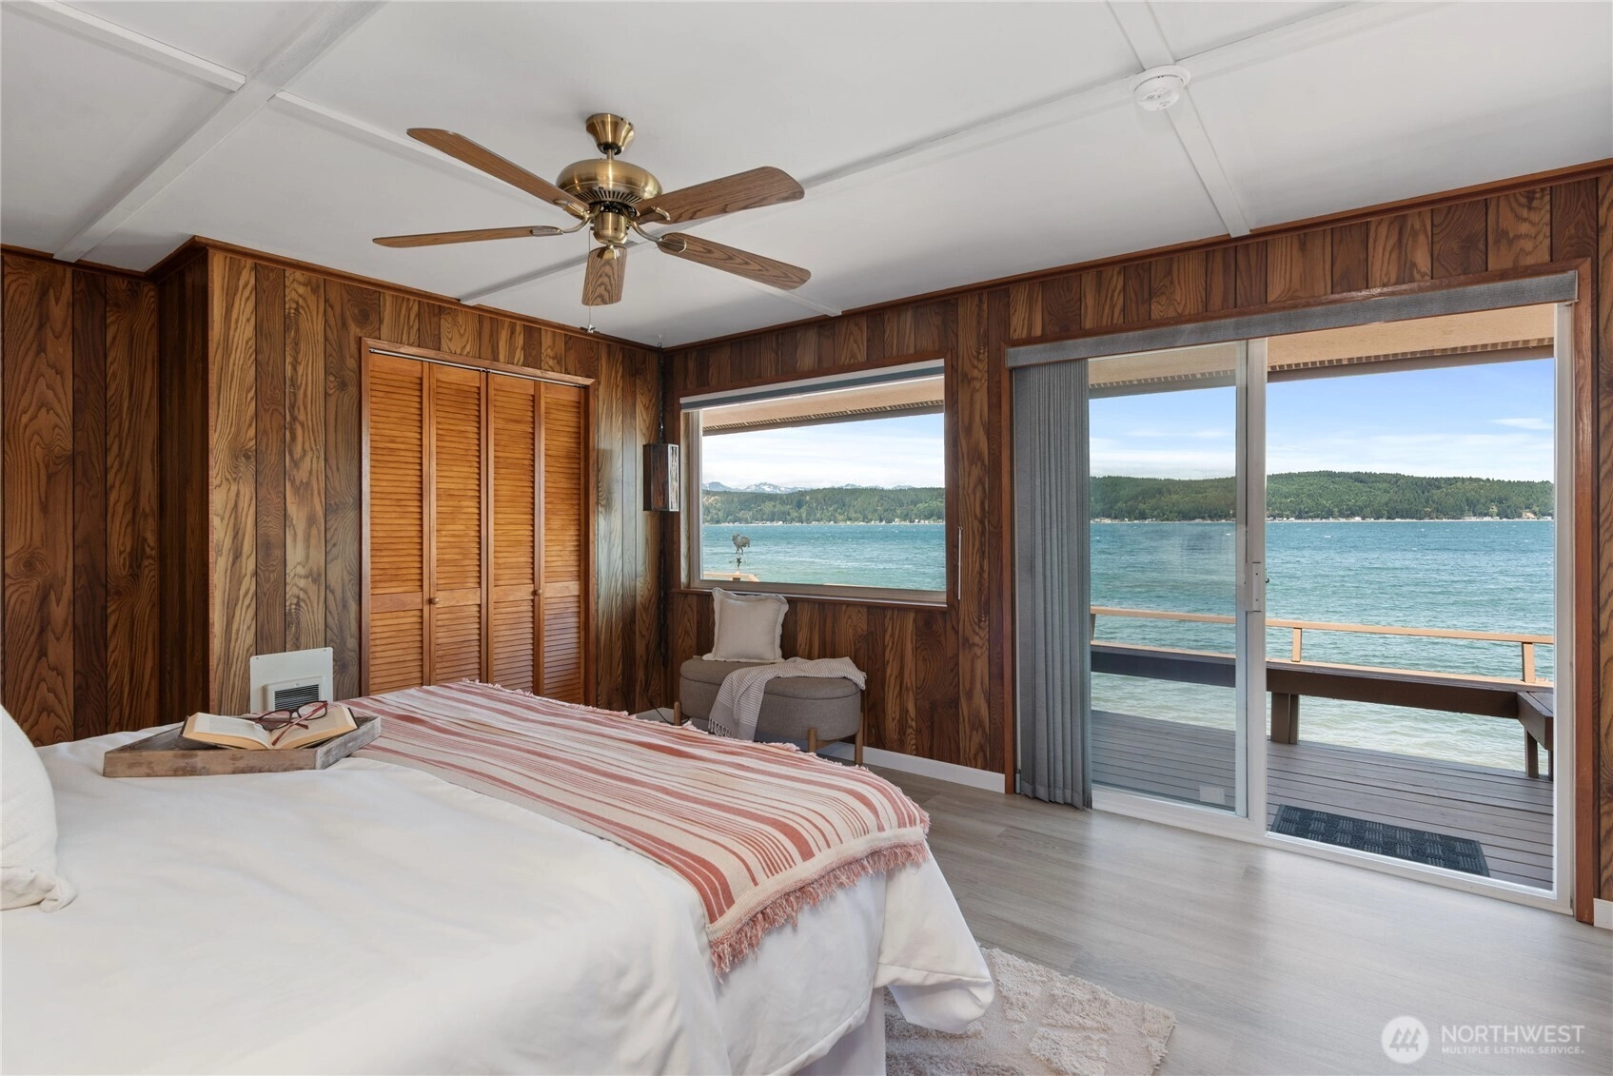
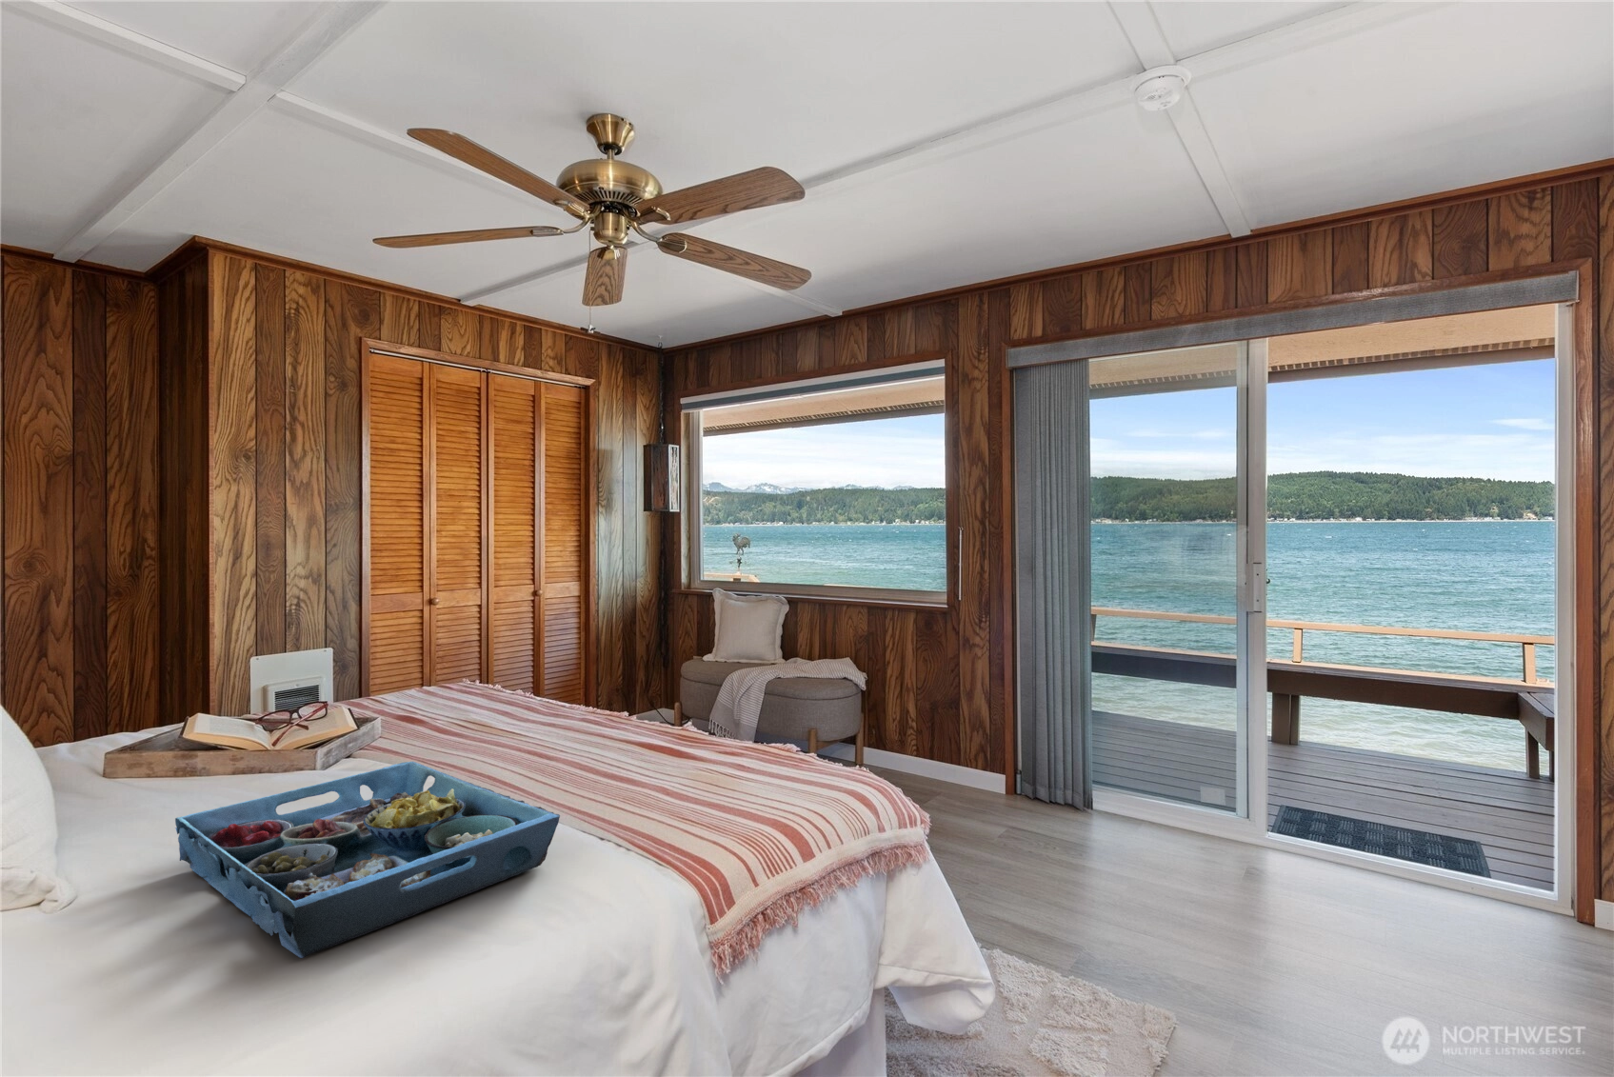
+ serving tray (369, 835)
